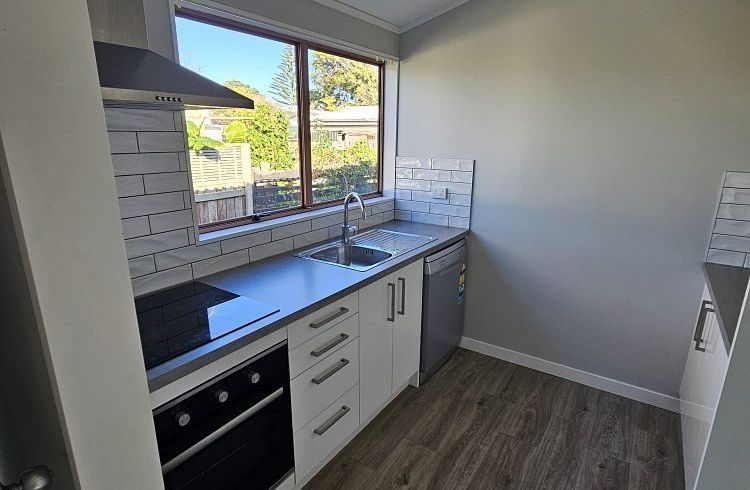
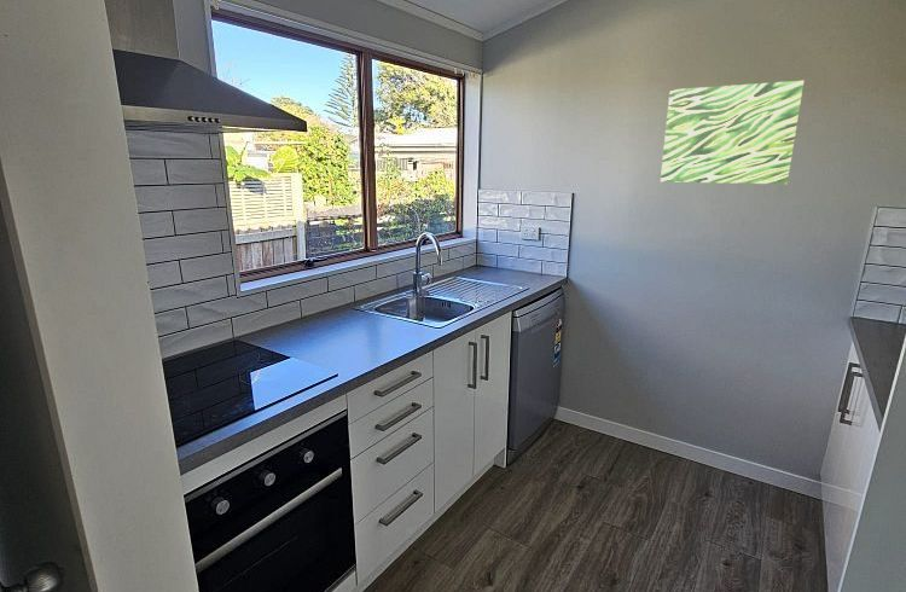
+ wall art (726, 134)
